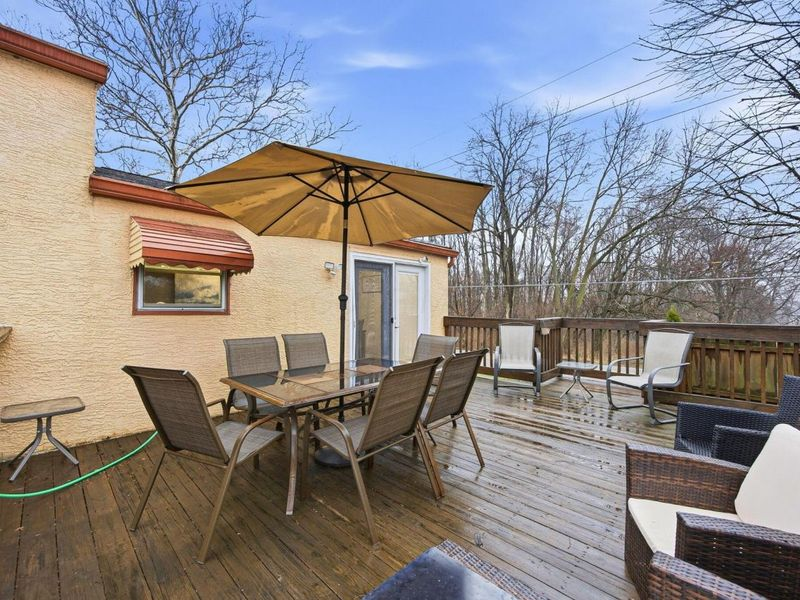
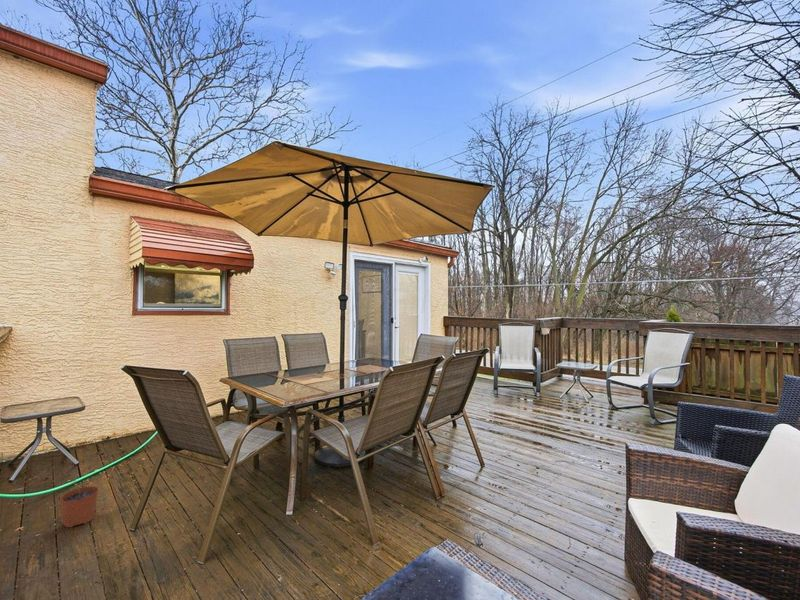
+ plant pot (79, 500)
